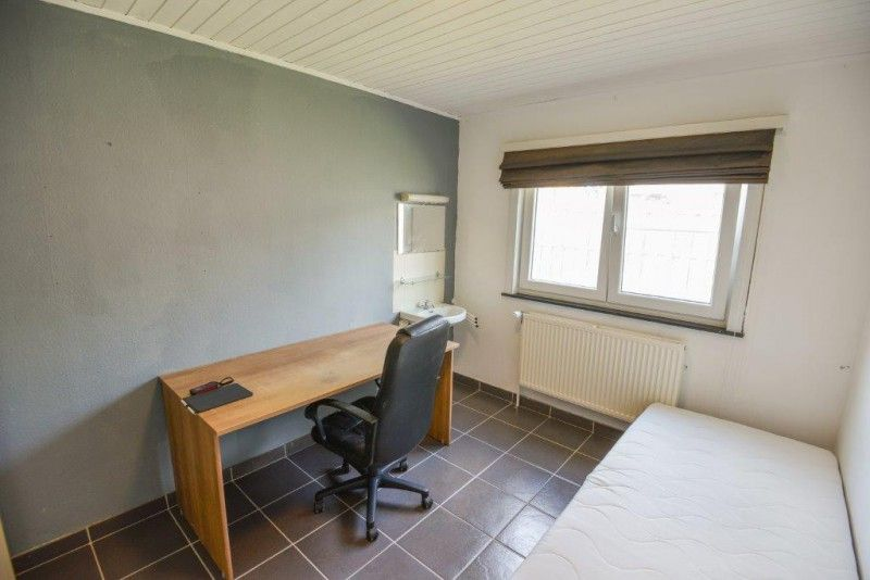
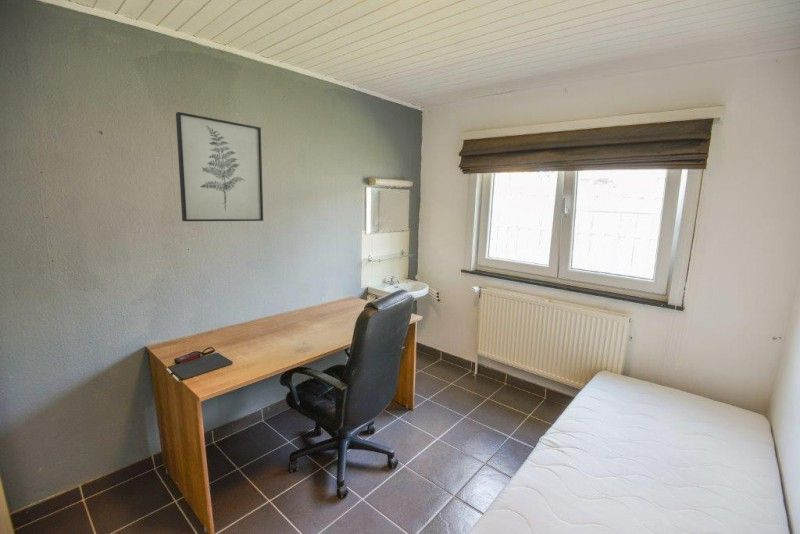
+ wall art (223, 171)
